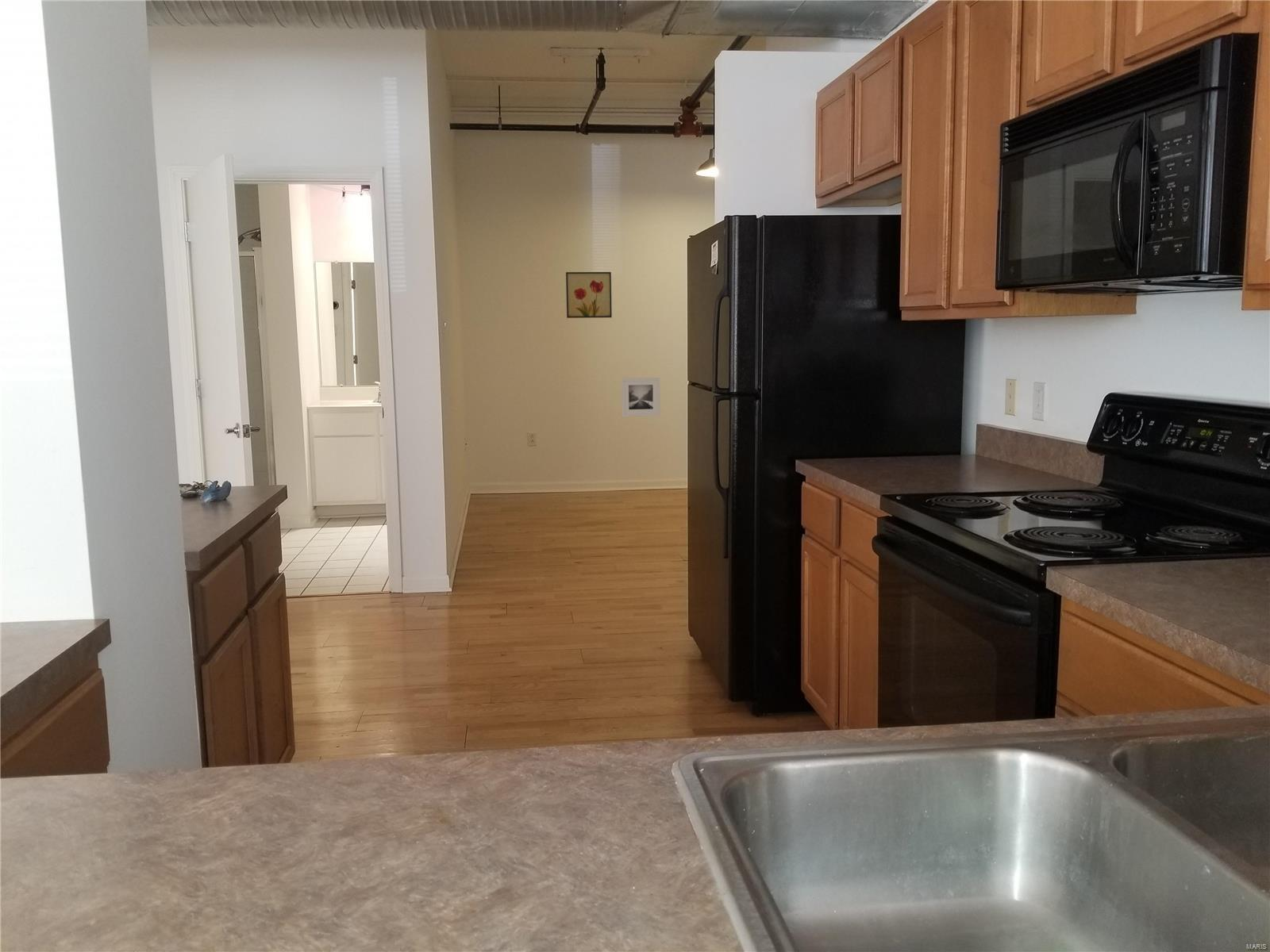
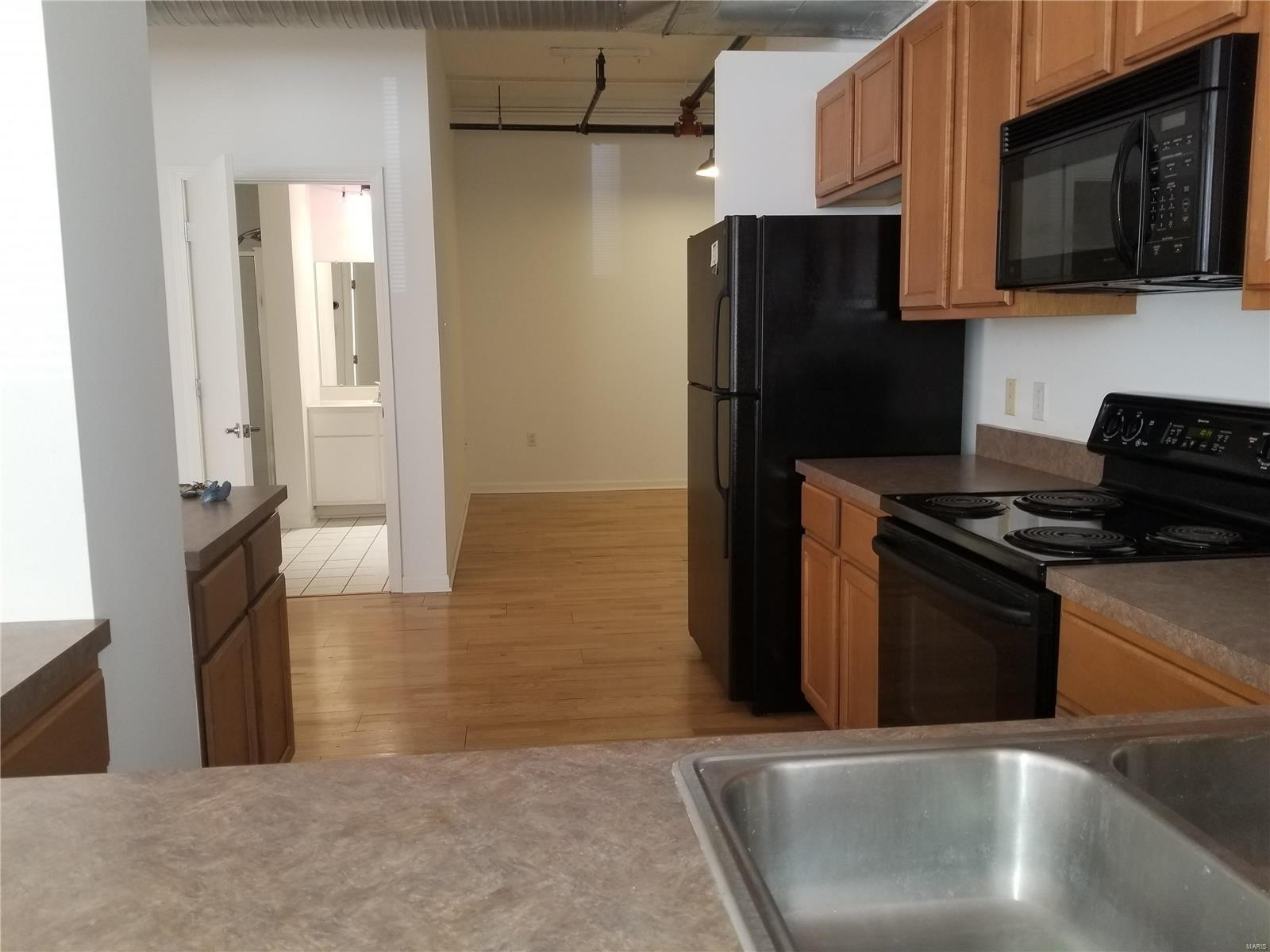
- wall art (588, 294)
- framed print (641, 397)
